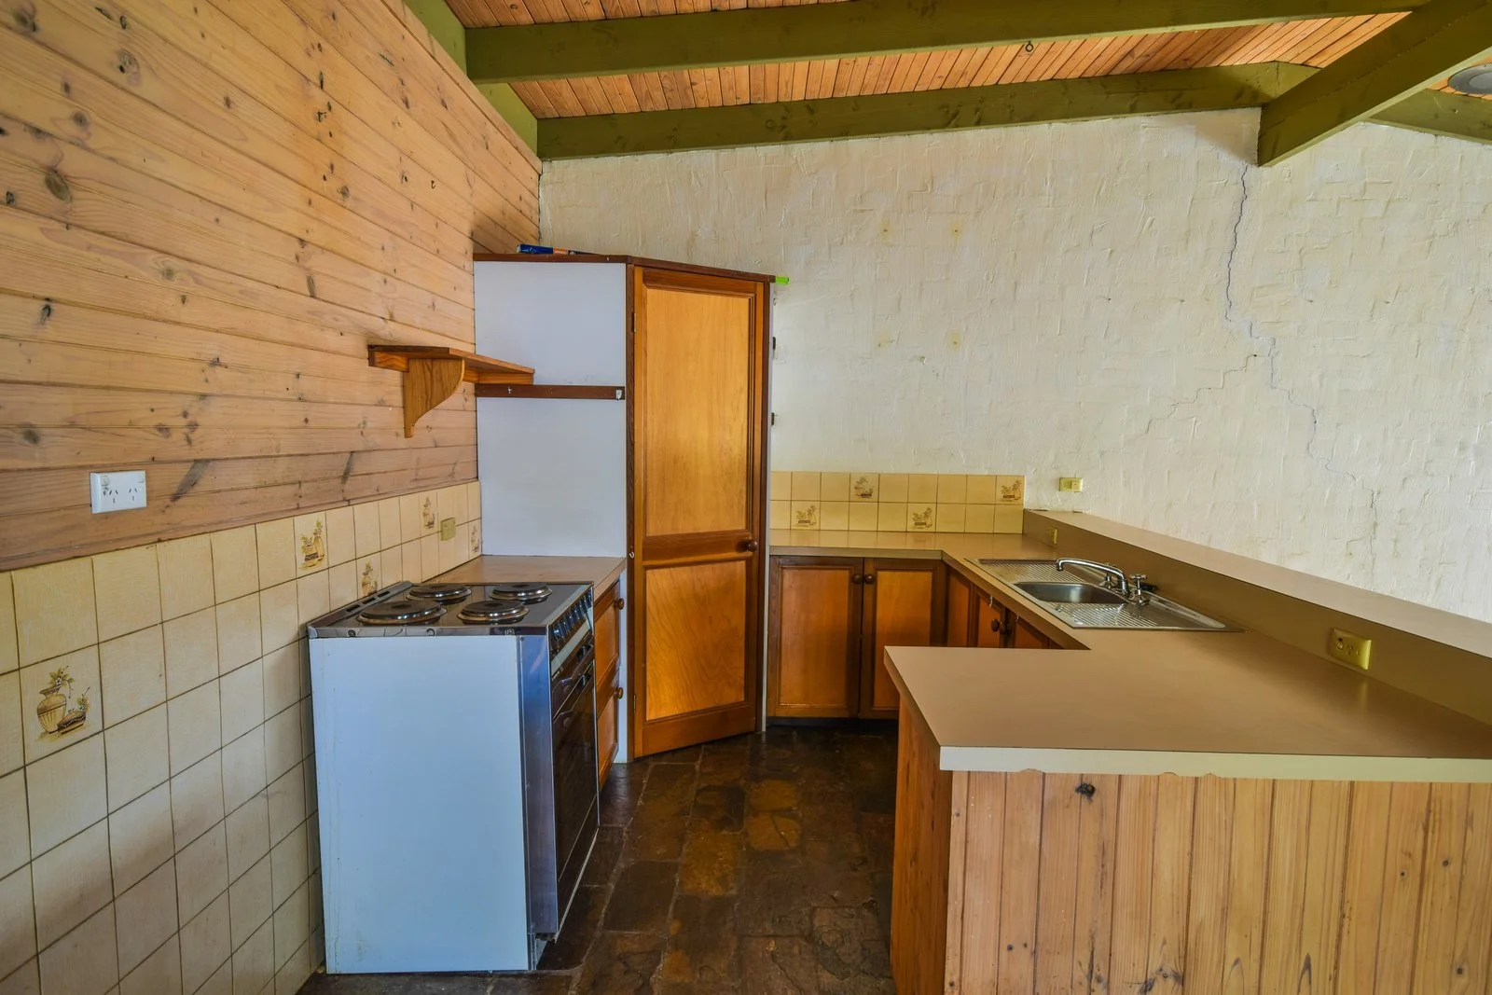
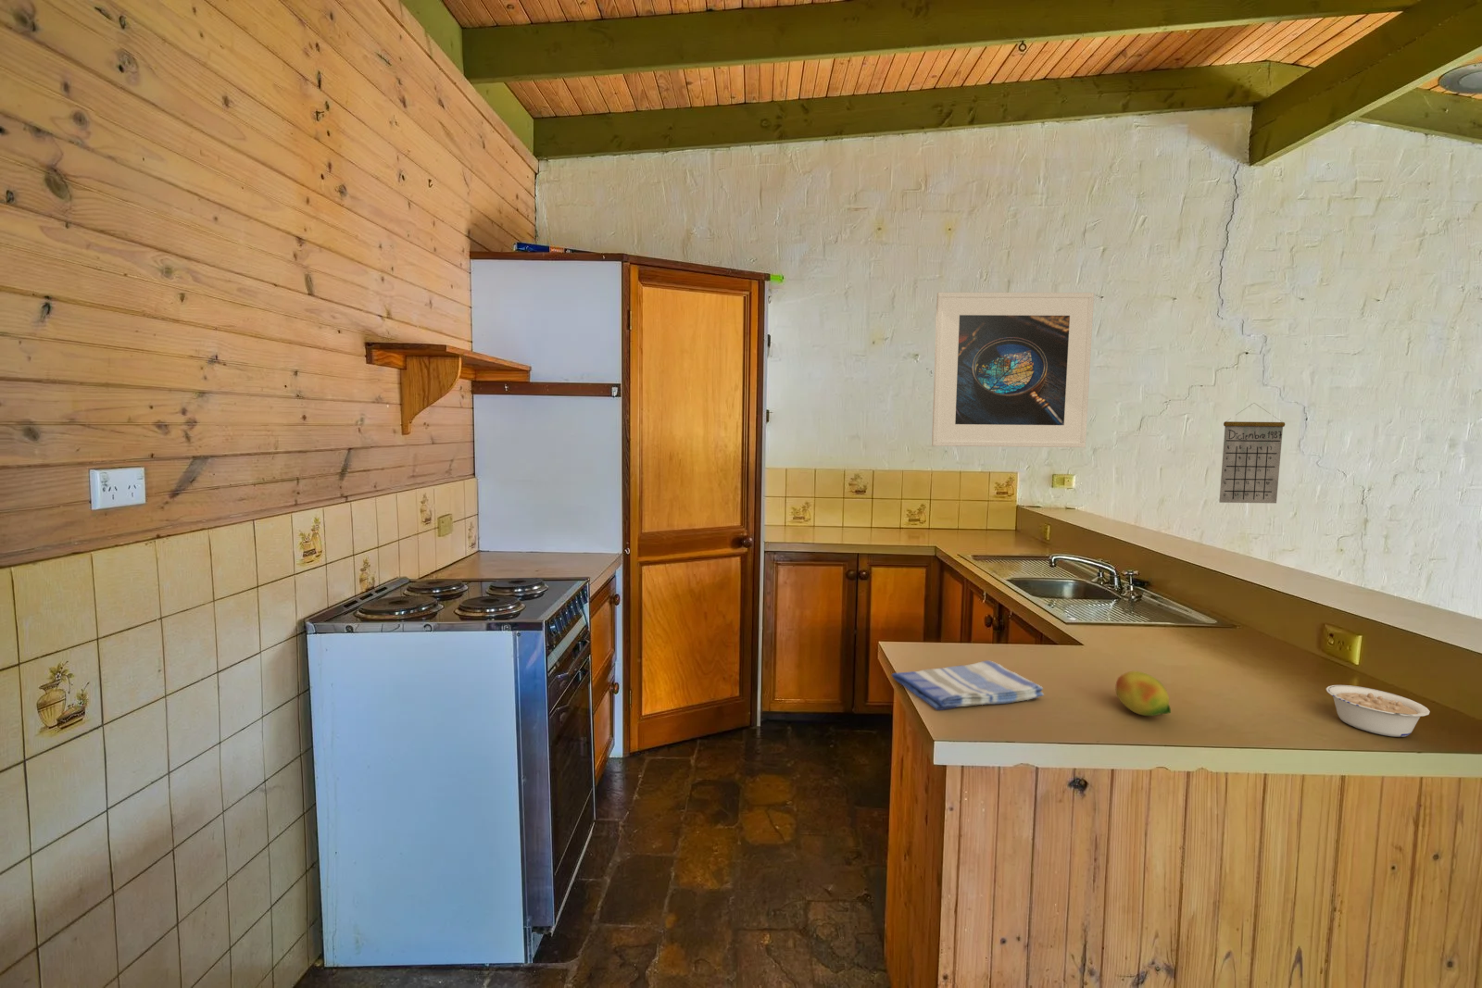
+ fruit (1142, 692)
+ calendar (1252, 453)
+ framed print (1011, 370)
+ legume (1378, 710)
+ dish towel (965, 683)
